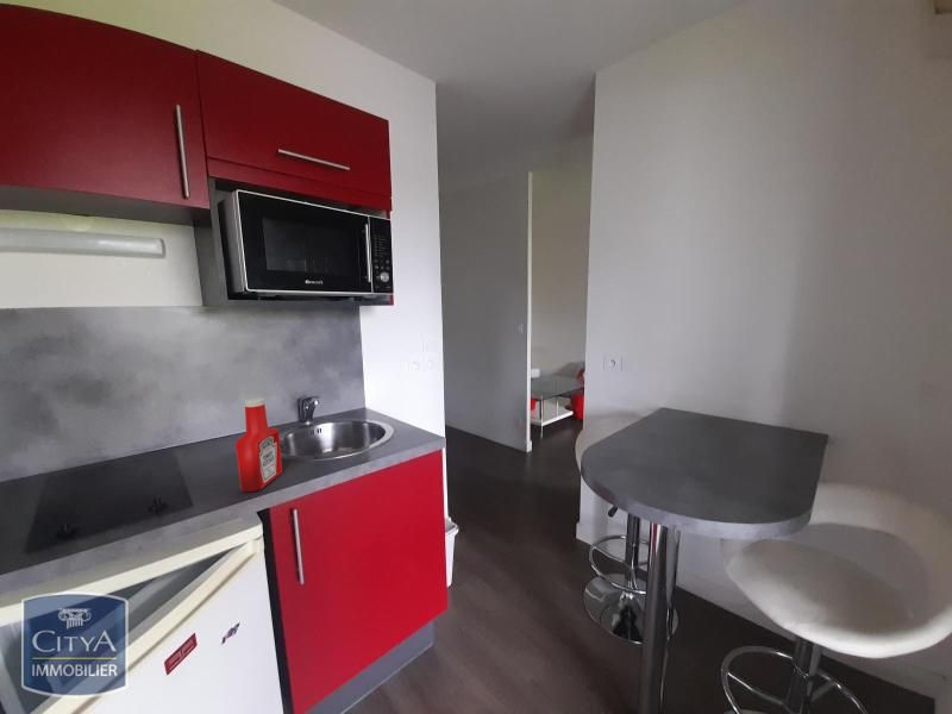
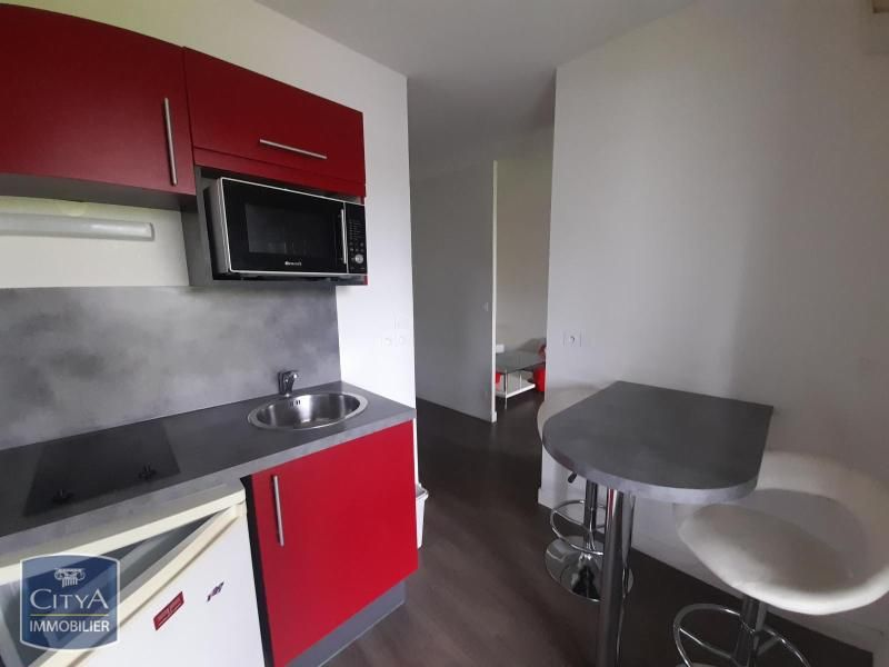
- soap bottle (258, 440)
